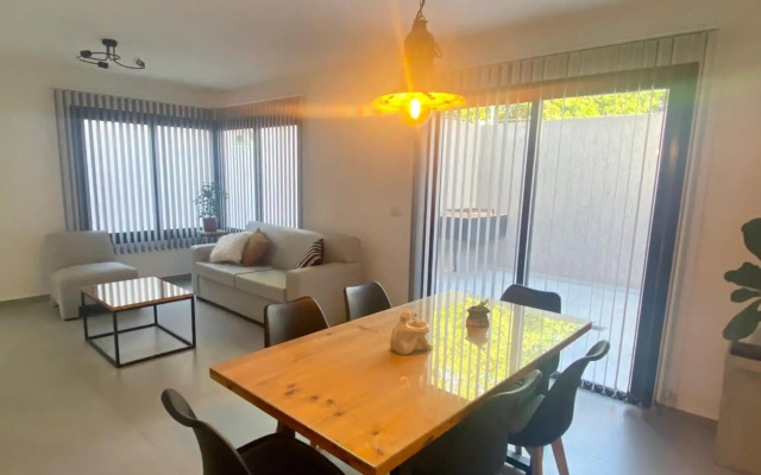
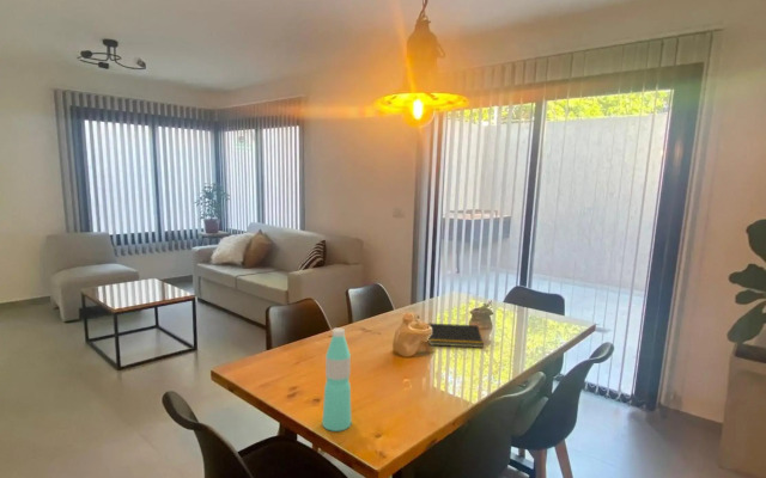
+ water bottle (338, 376)
+ notepad (454, 335)
